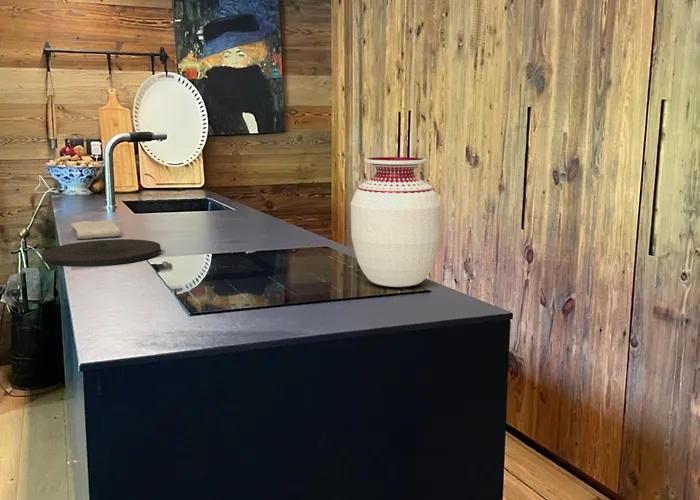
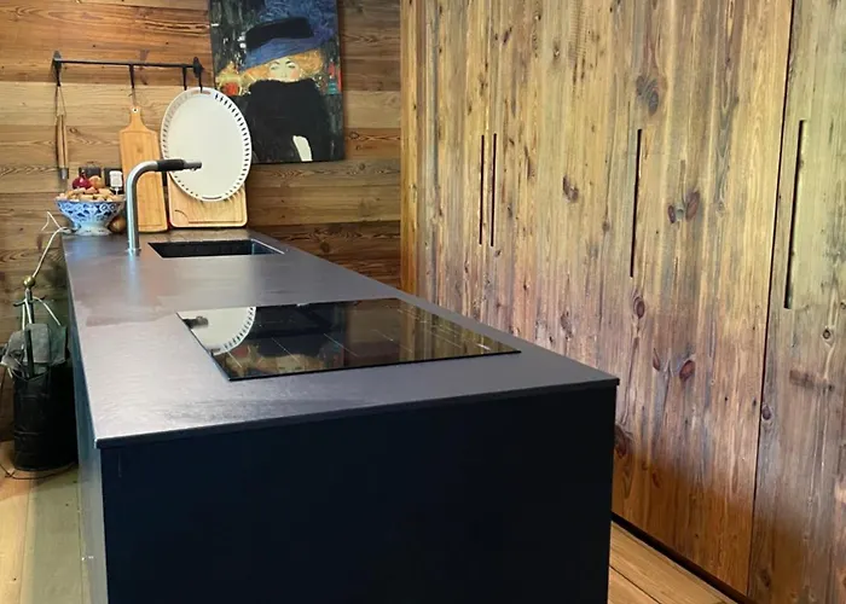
- vase (395, 222)
- plate (103, 248)
- washcloth (95, 228)
